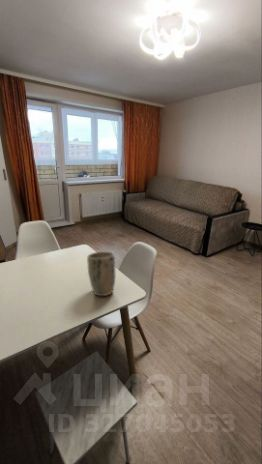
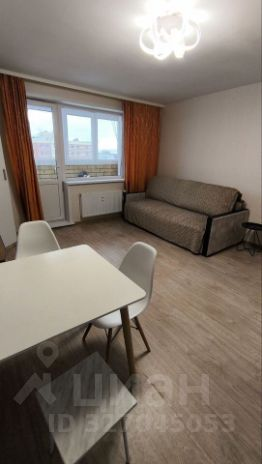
- plant pot (102, 273)
